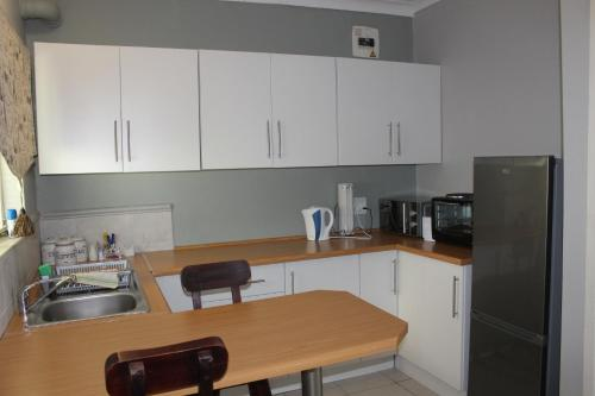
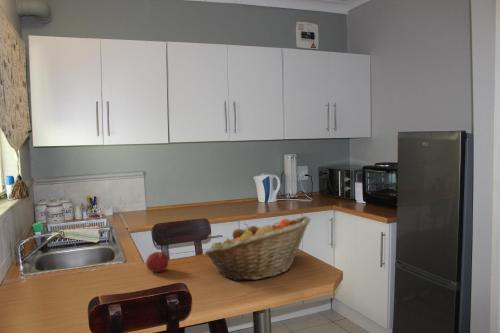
+ fruit basket (260, 243)
+ apple (157, 261)
